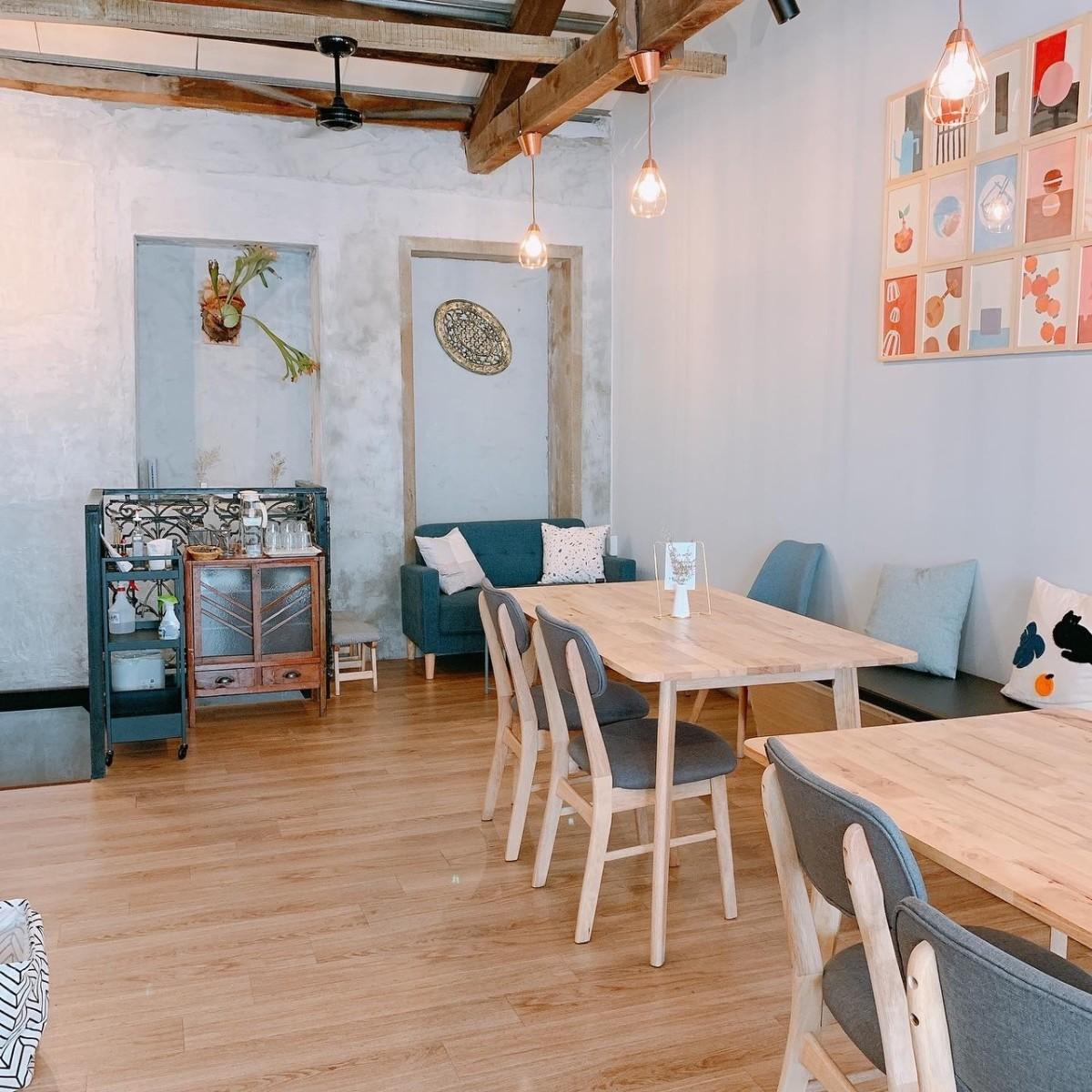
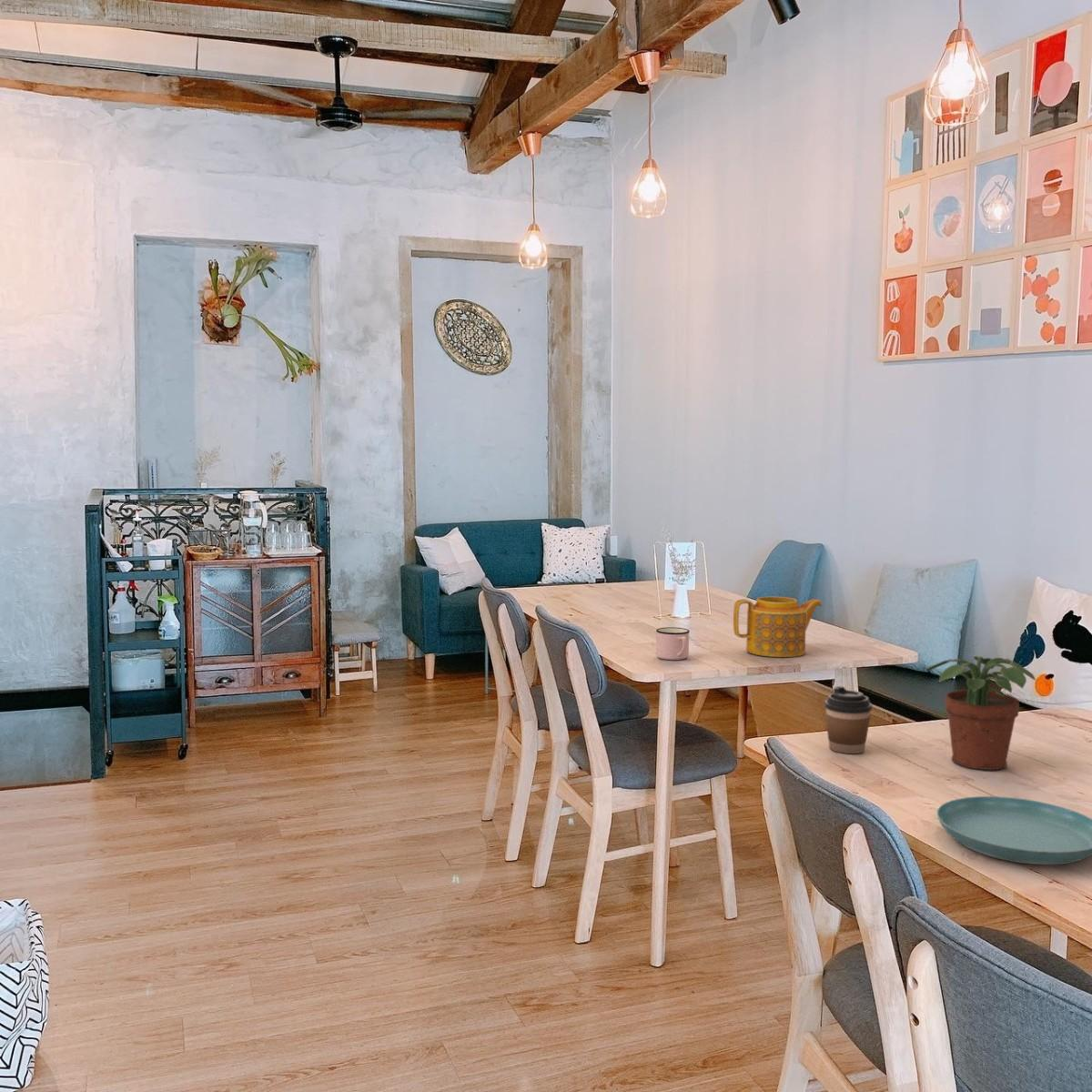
+ mug (674, 644)
+ coffee cup (847, 719)
+ teapot (778, 625)
+ saucer (1019, 831)
+ potted plant (980, 712)
